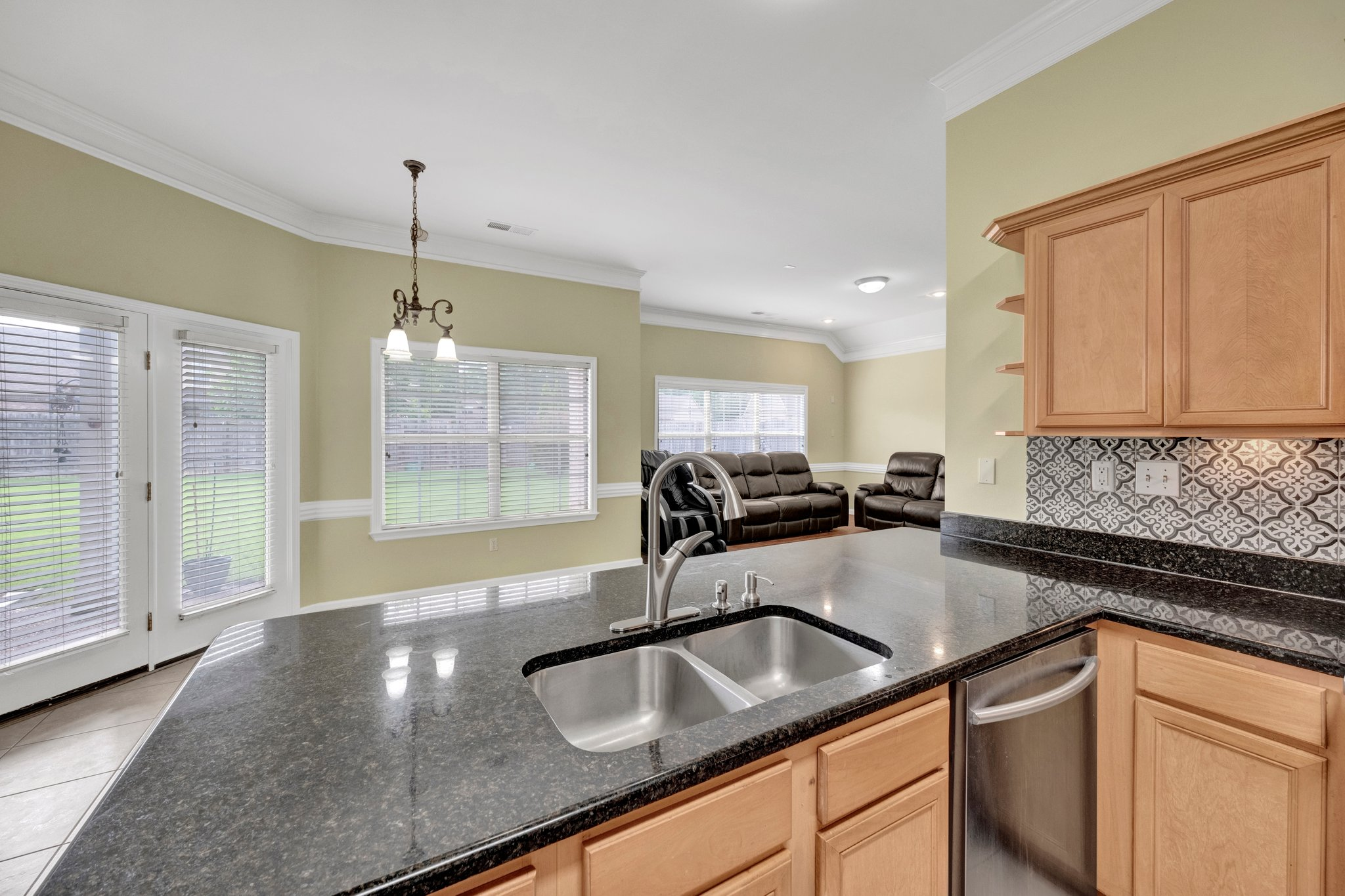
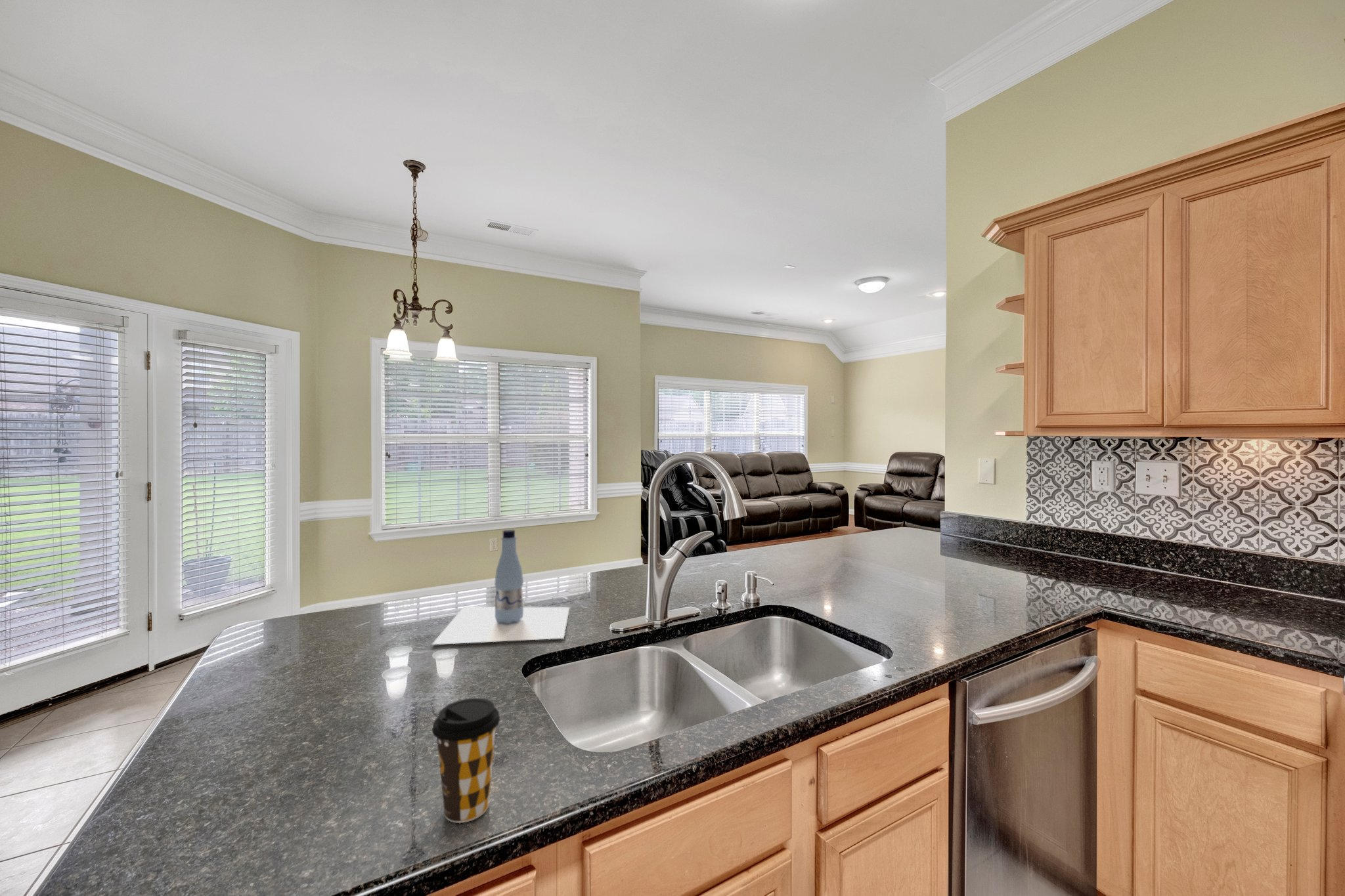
+ coffee cup (467, 759)
+ bottle (509, 576)
